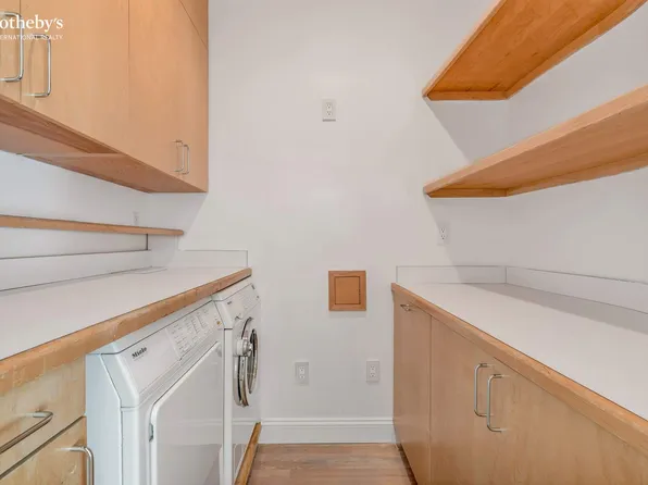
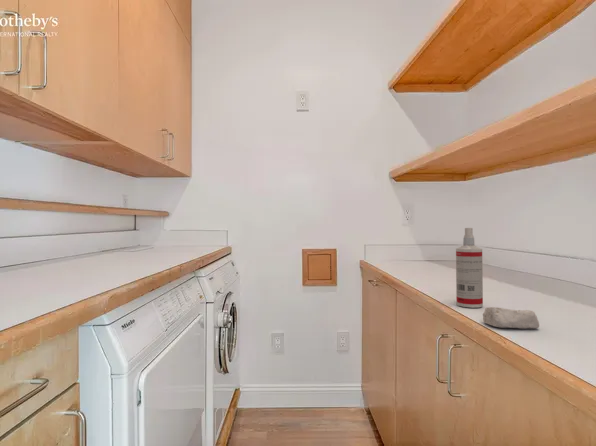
+ spray bottle (469, 266)
+ soap bar (511, 315)
